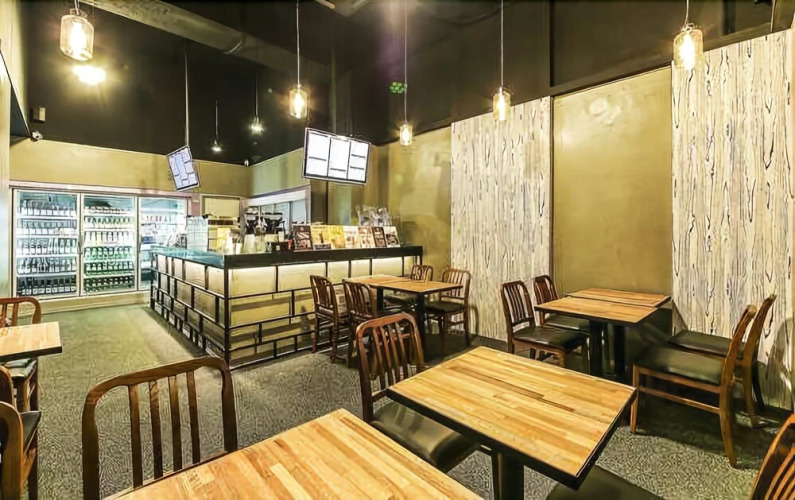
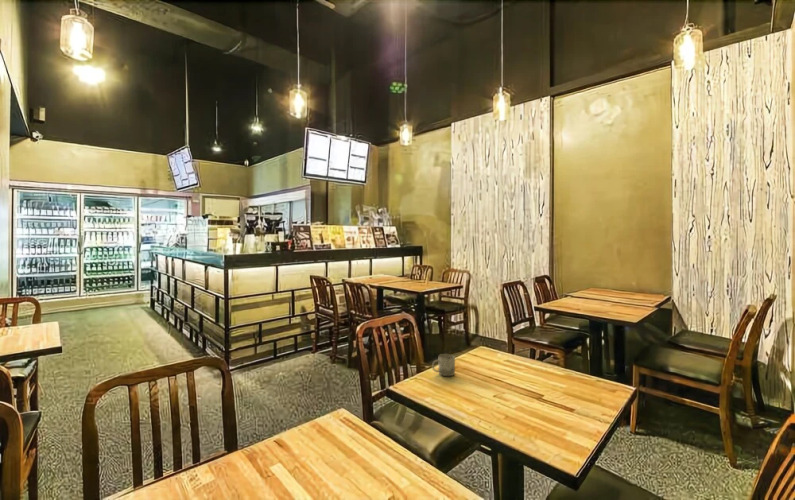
+ cup (443, 365)
